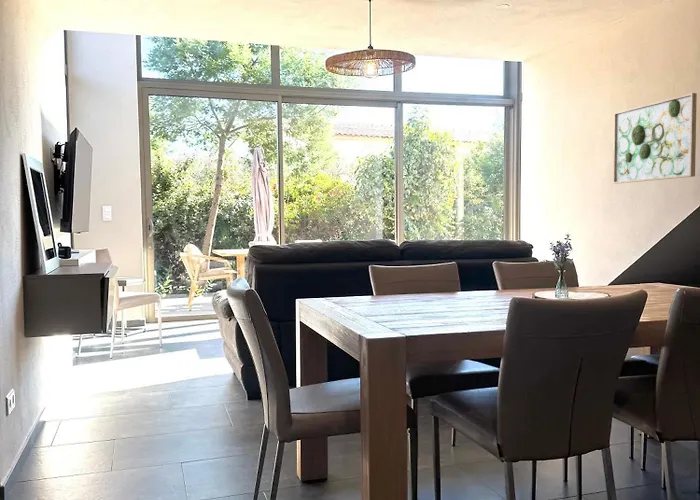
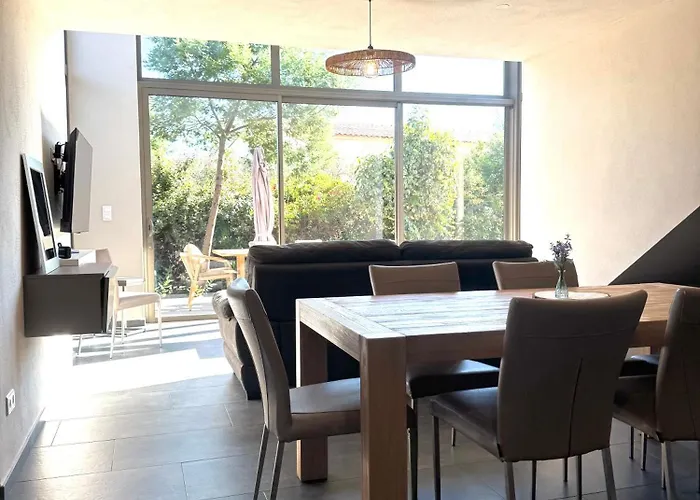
- wall art (650, 142)
